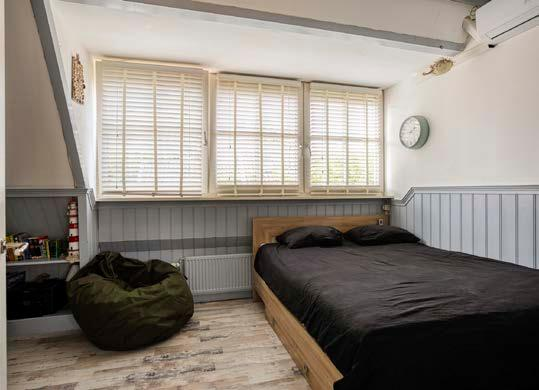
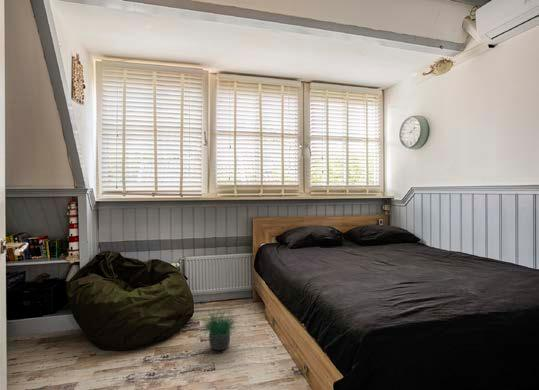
+ potted plant (219, 323)
